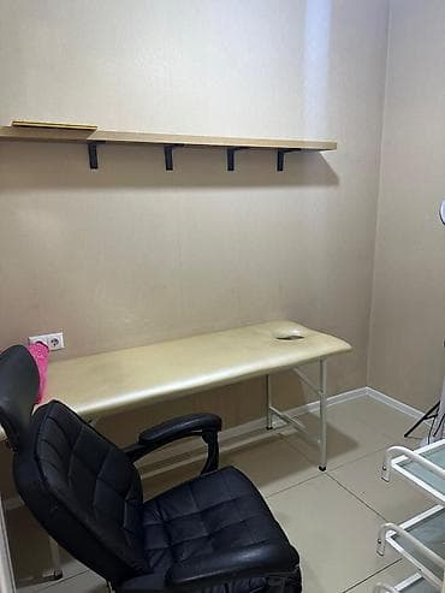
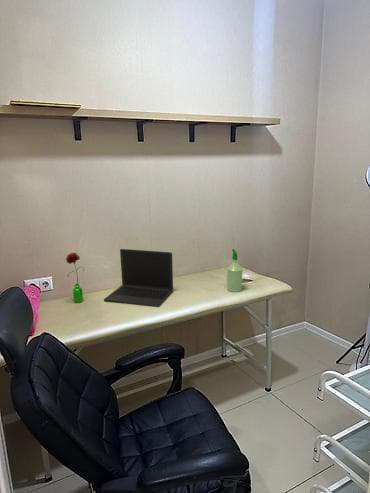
+ flower (77, 277)
+ laptop (138, 276)
+ spray bottle (234, 270)
